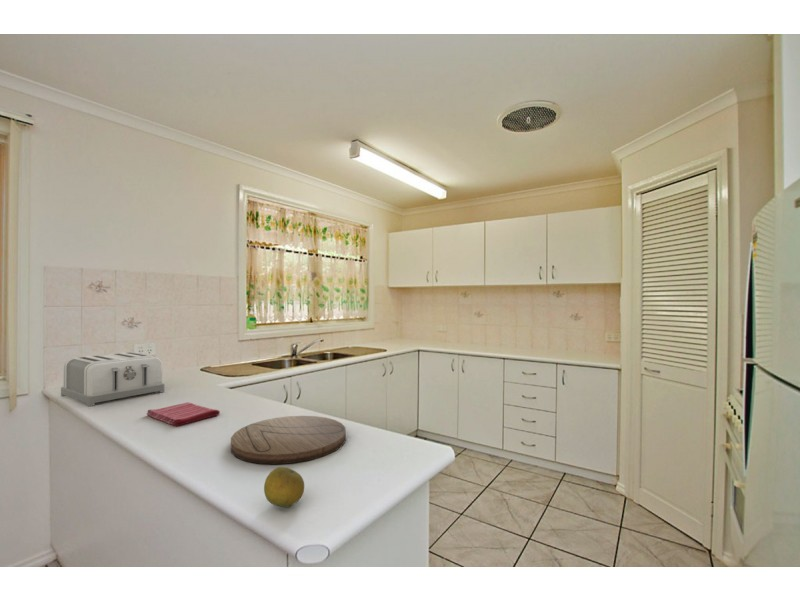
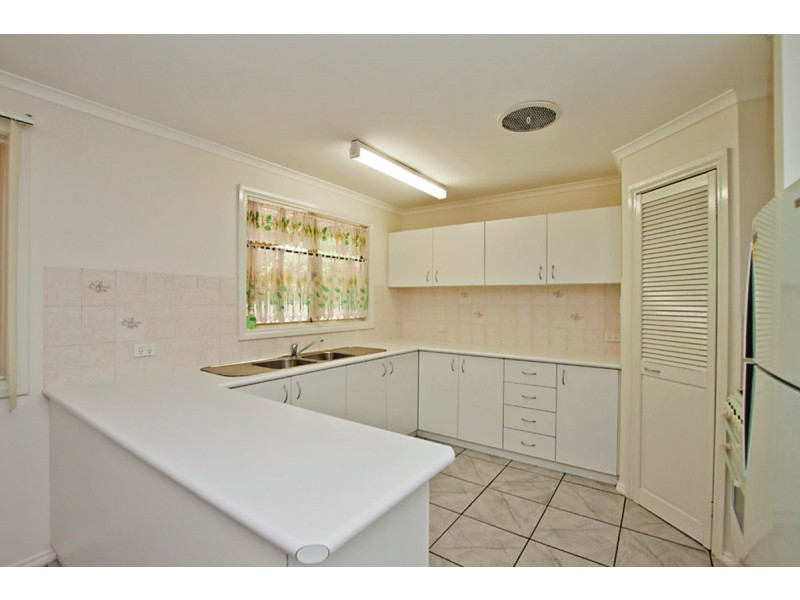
- fruit (284, 486)
- dish towel (183, 412)
- toaster (115, 375)
- cutting board (290, 436)
